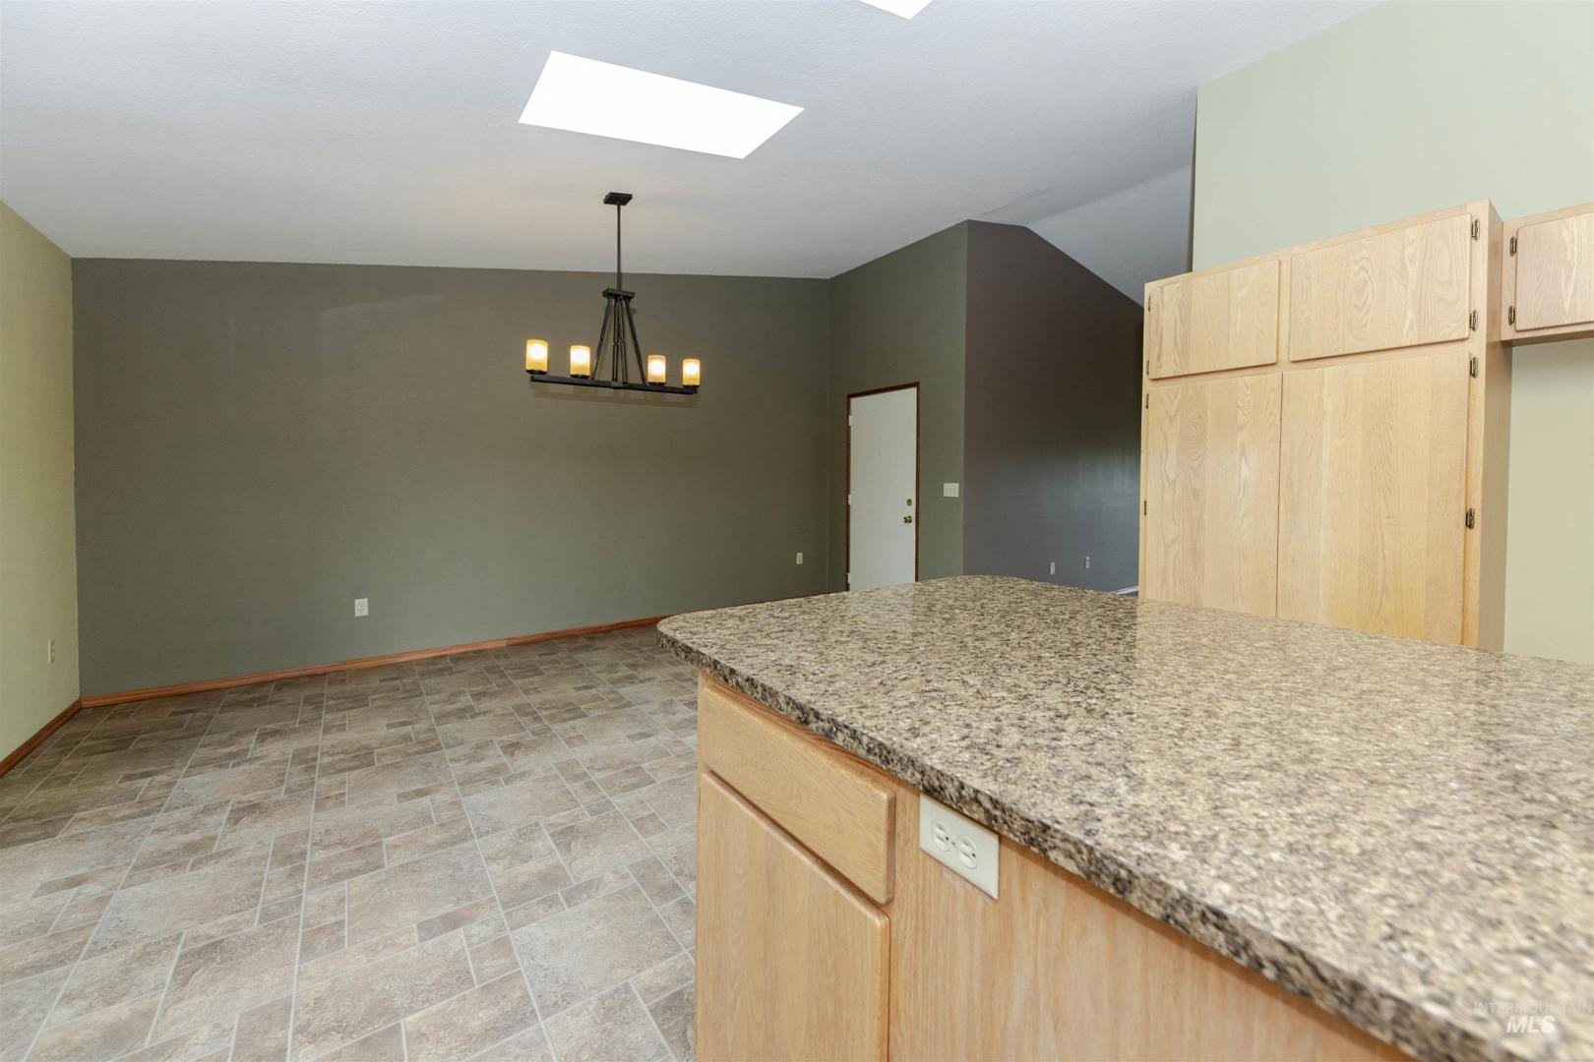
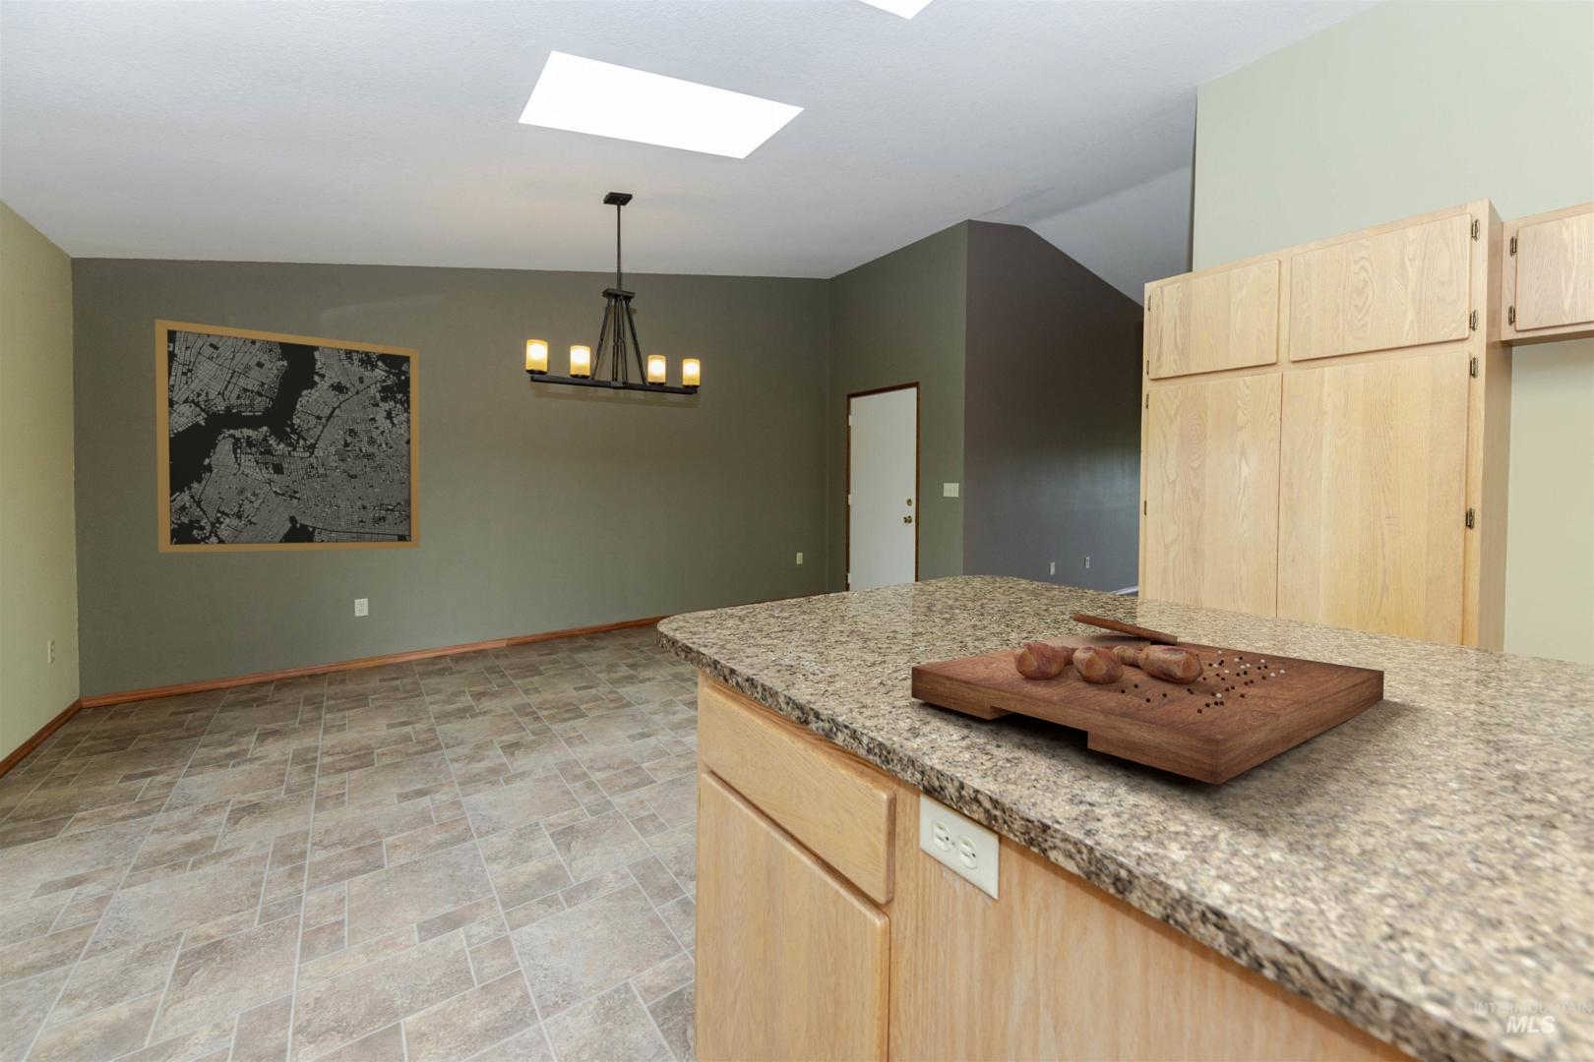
+ cutting board (1147, 663)
+ wall art (298, 443)
